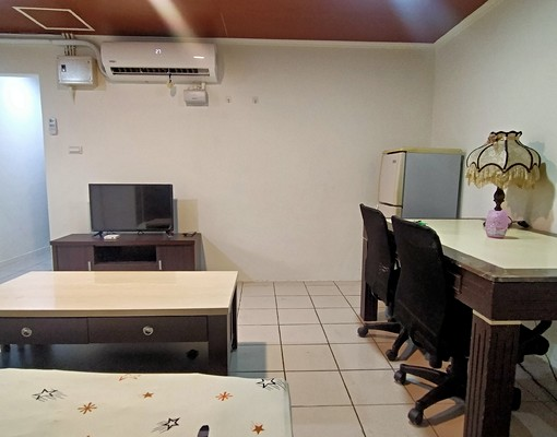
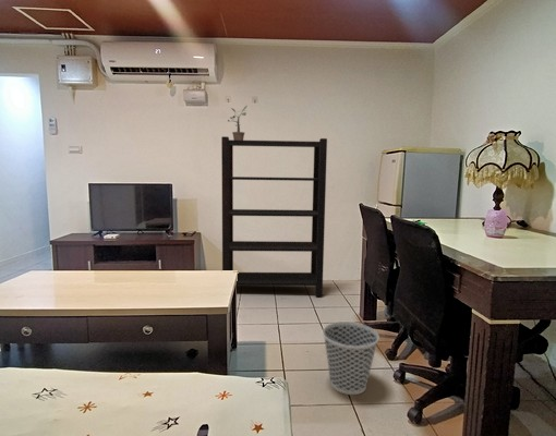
+ bookshelf (273, 215)
+ wastebasket (349, 359)
+ potted plant (238, 122)
